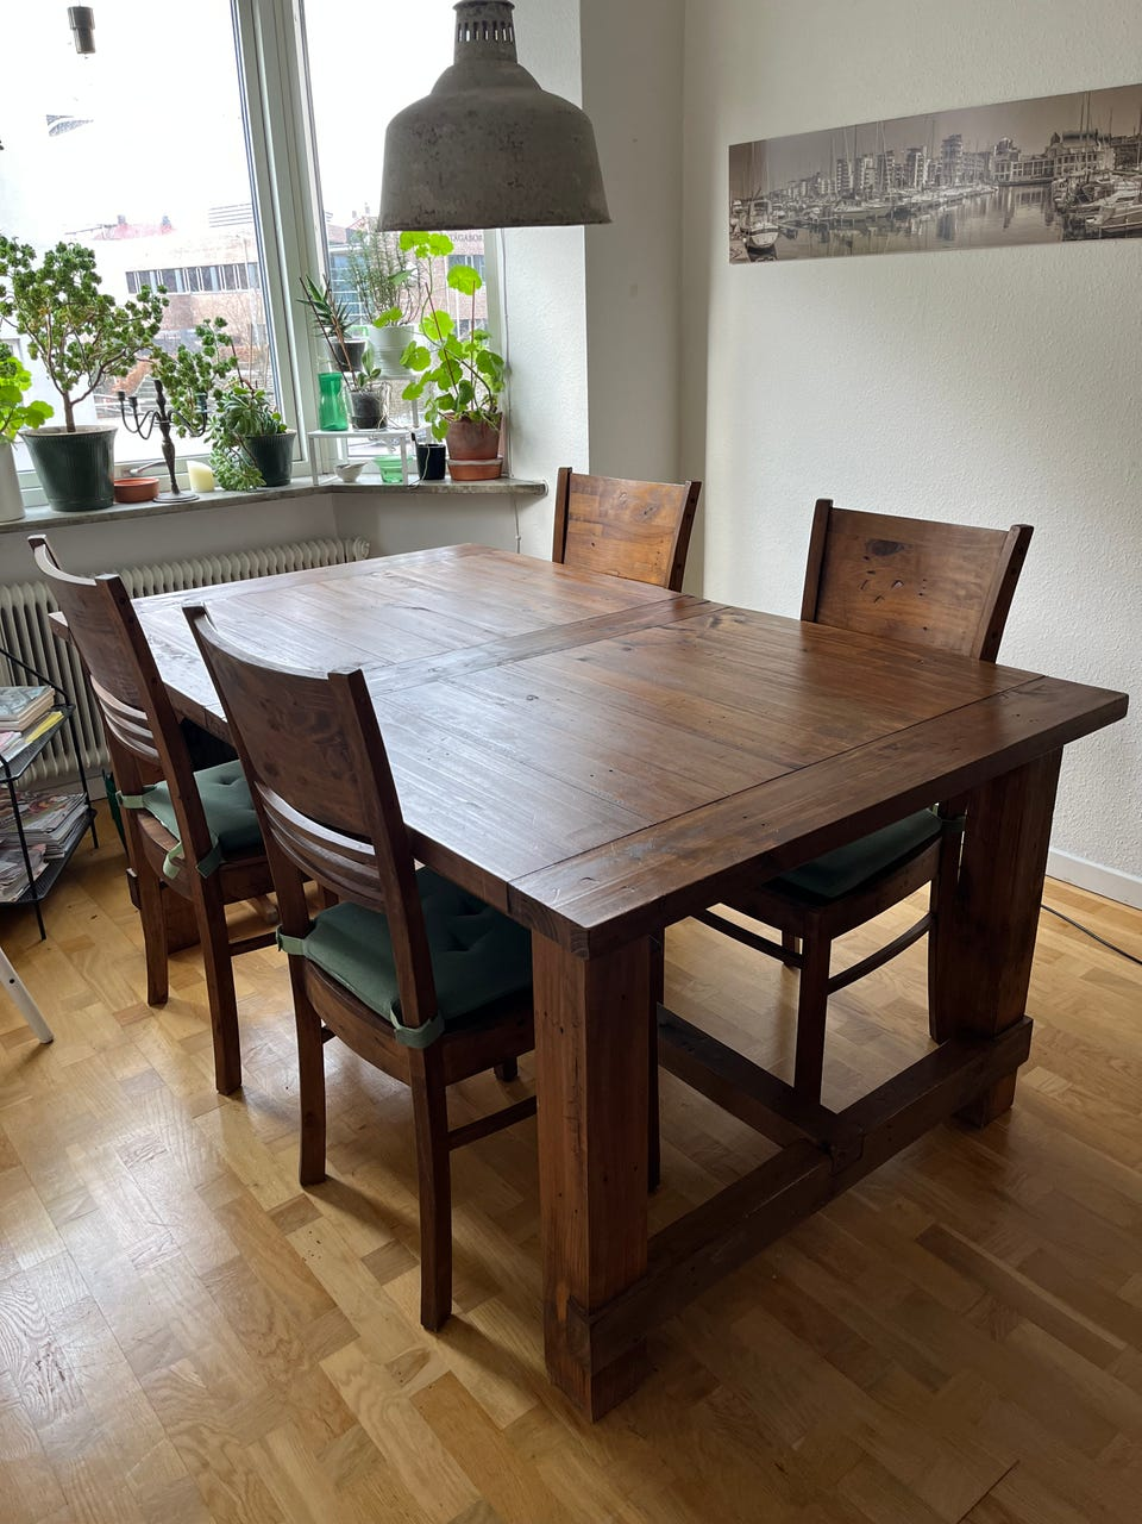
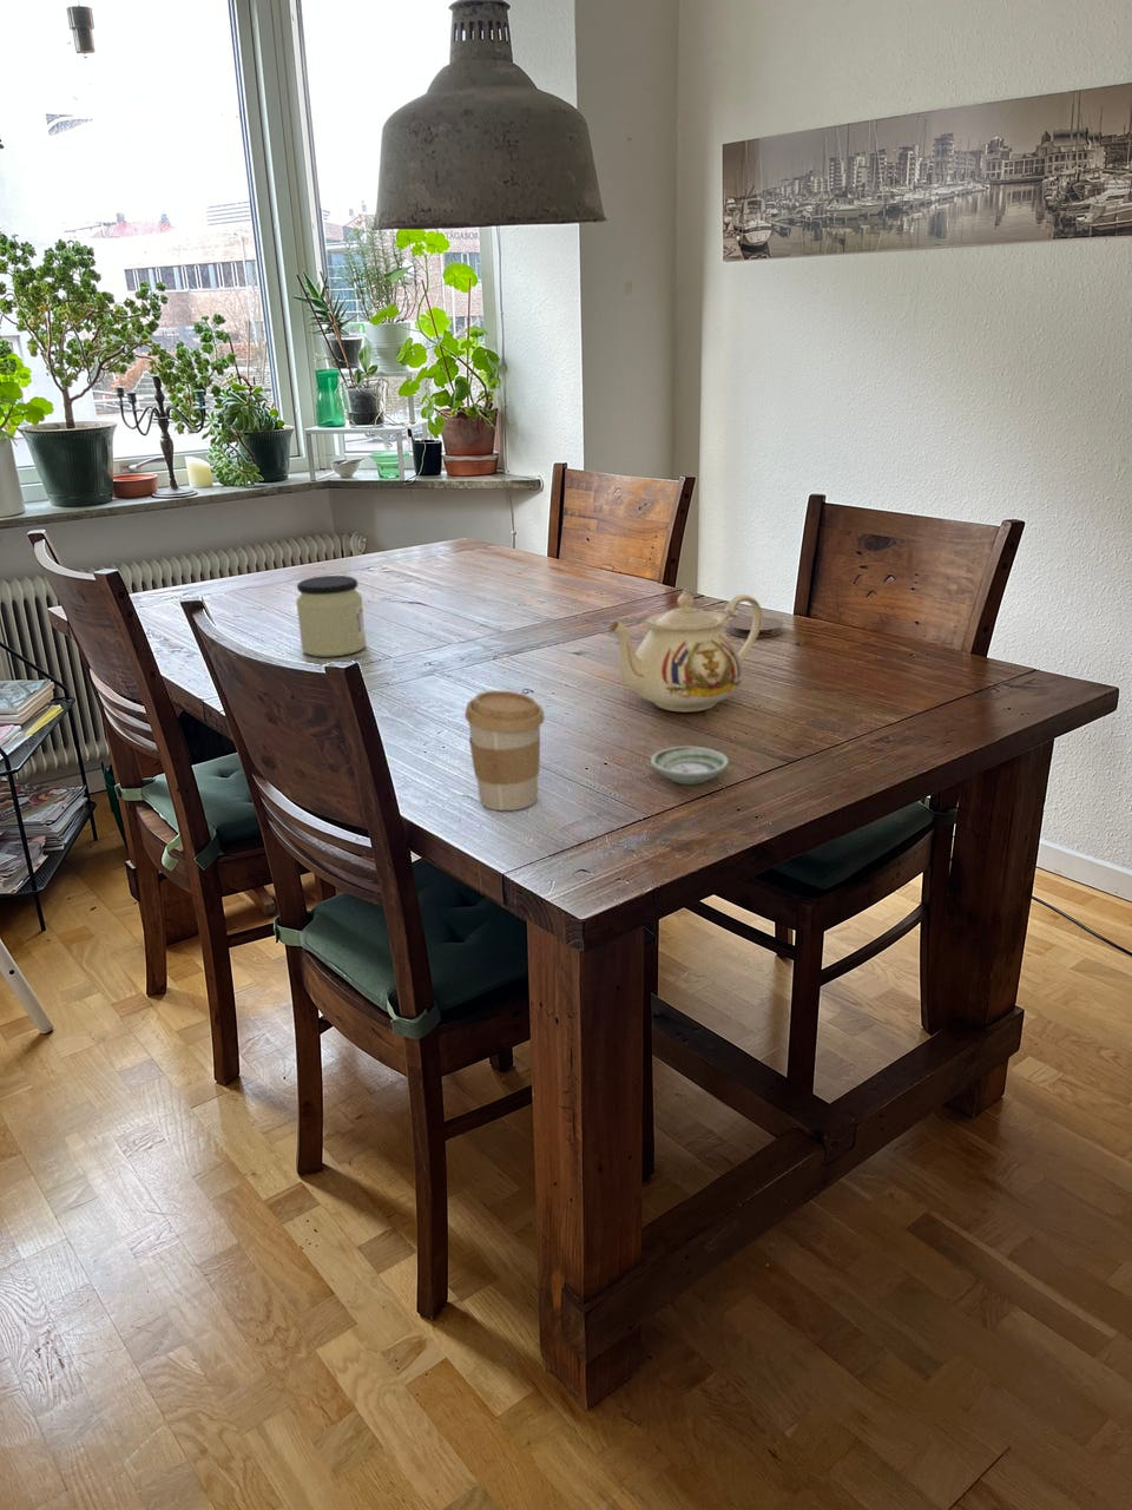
+ teapot (686, 647)
+ coaster (751, 627)
+ coffee cup (505, 748)
+ saucer (688, 767)
+ jar (331, 615)
